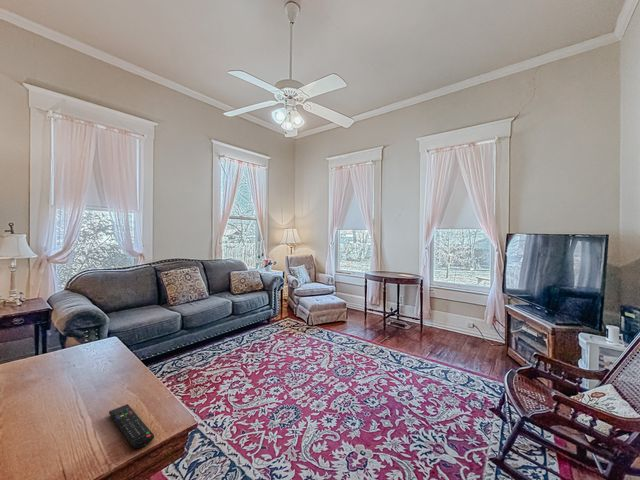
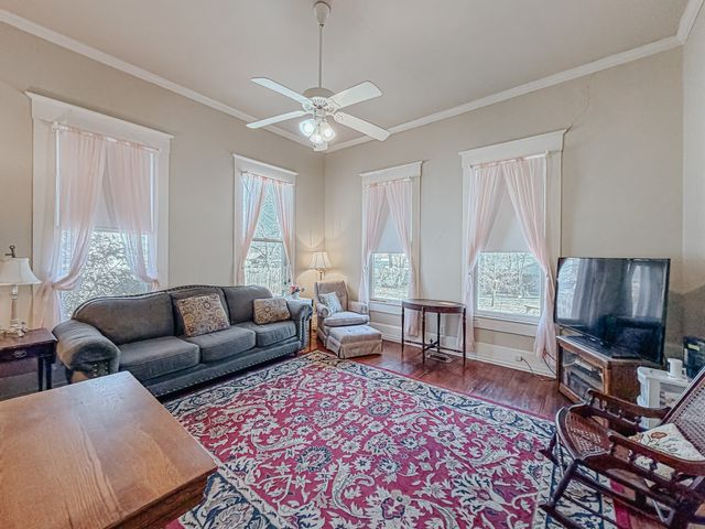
- remote control (130, 425)
